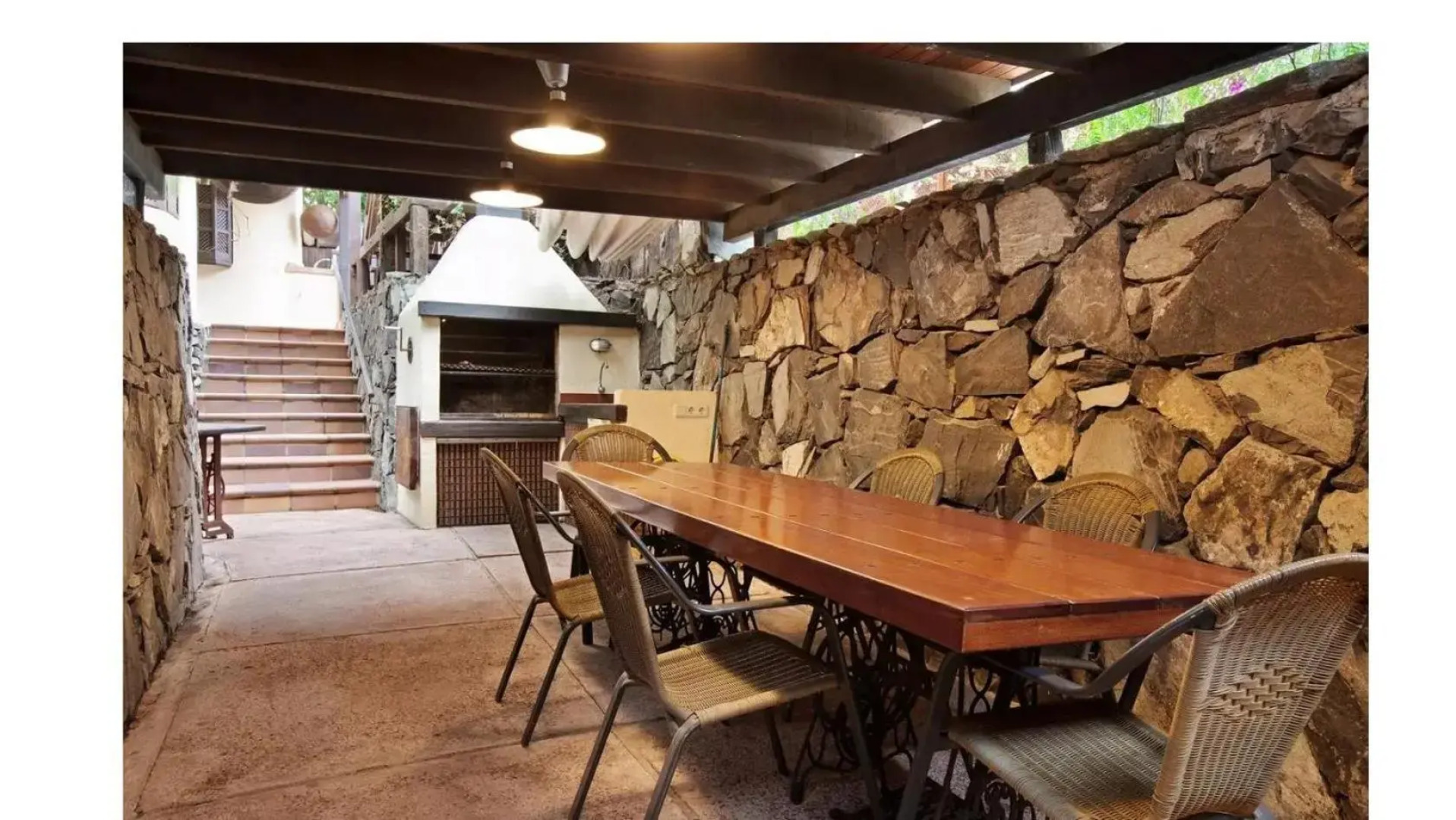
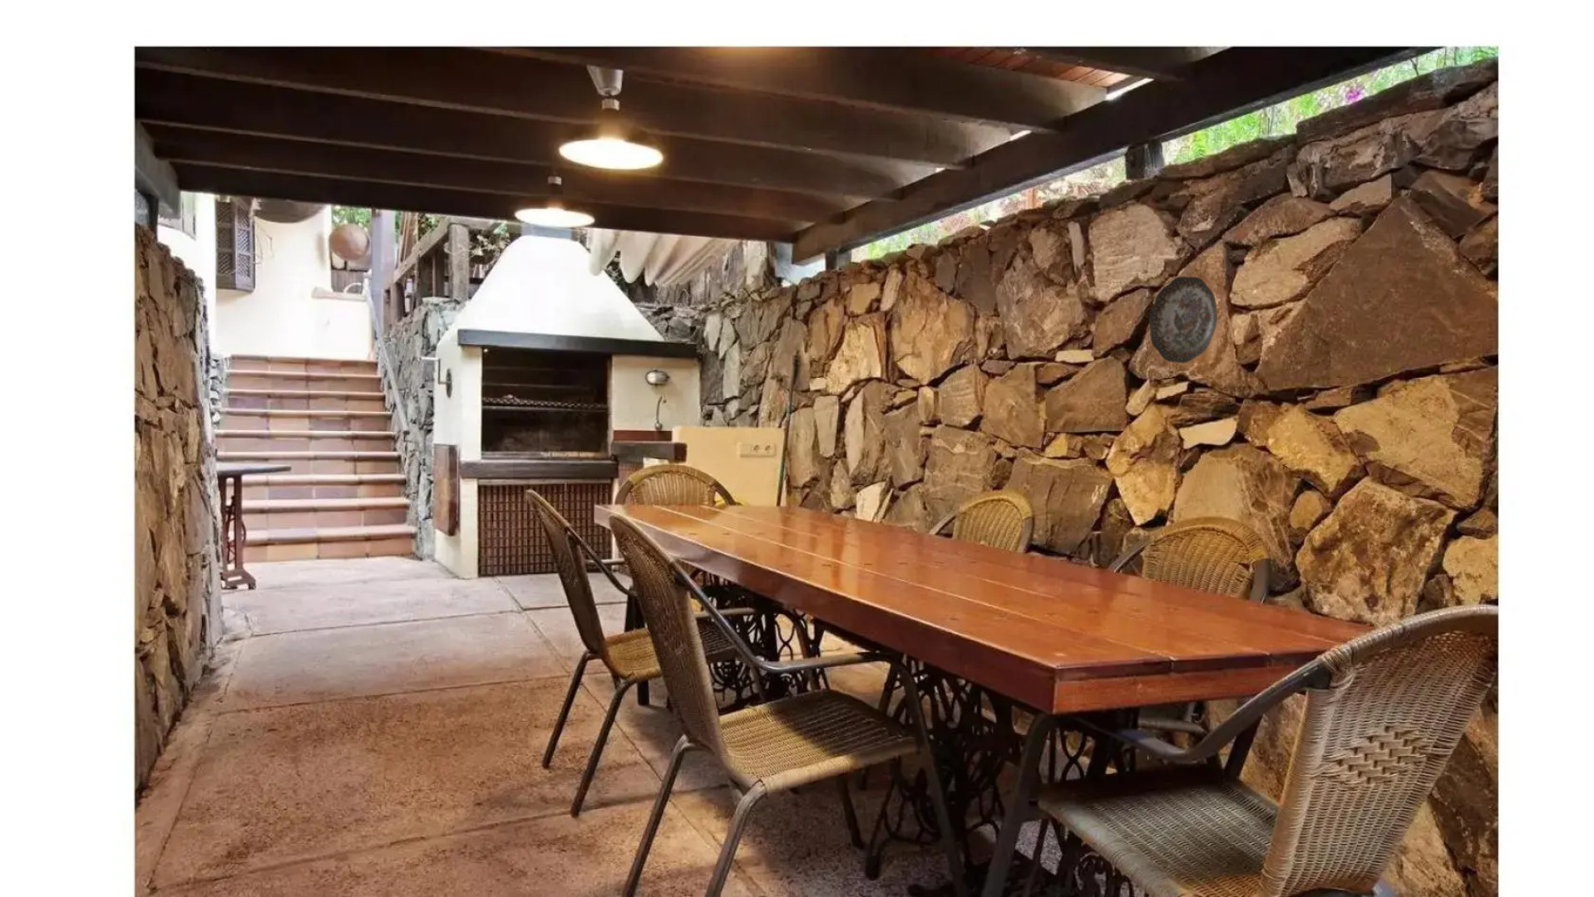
+ decorative plate (1185, 319)
